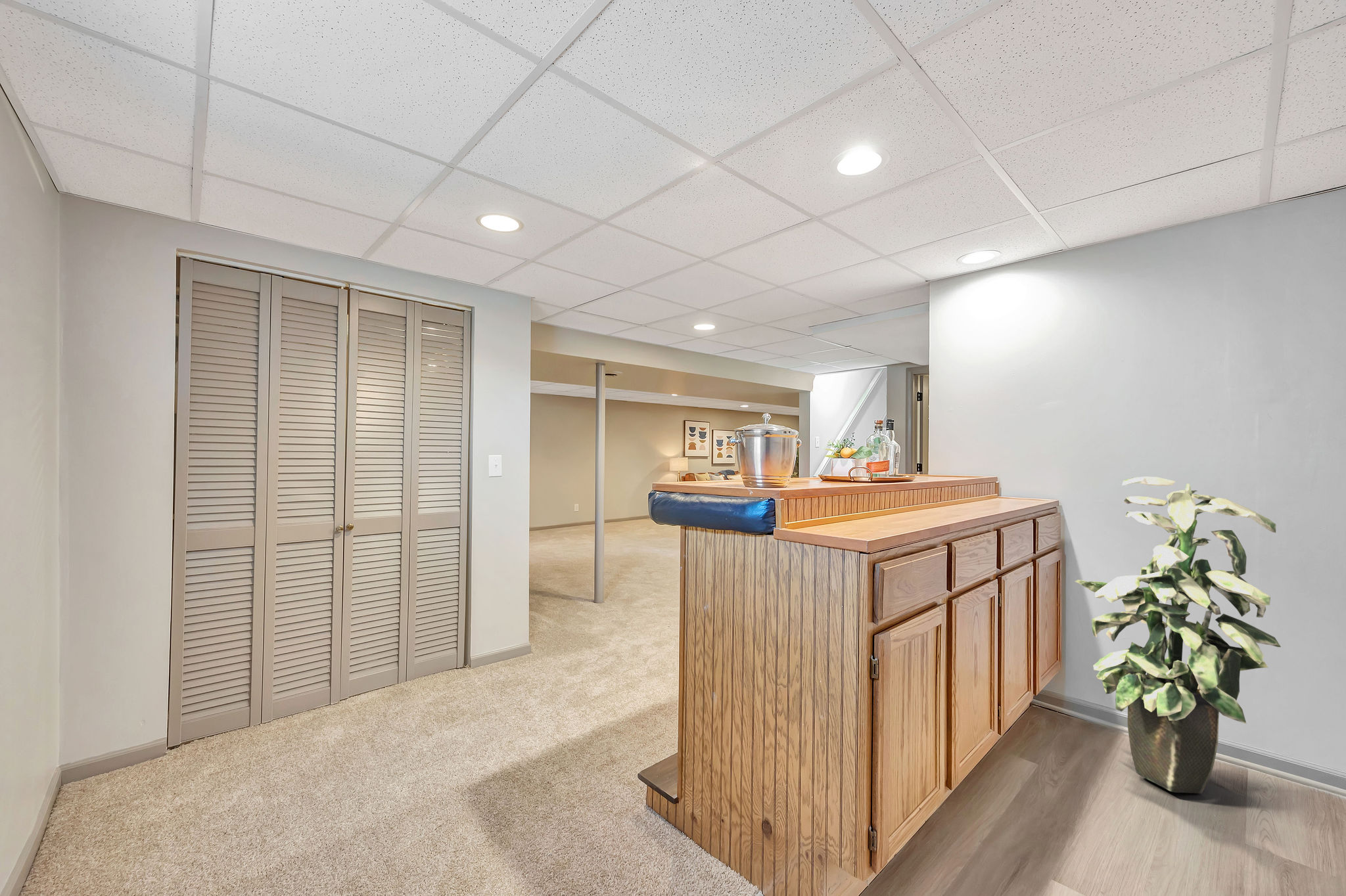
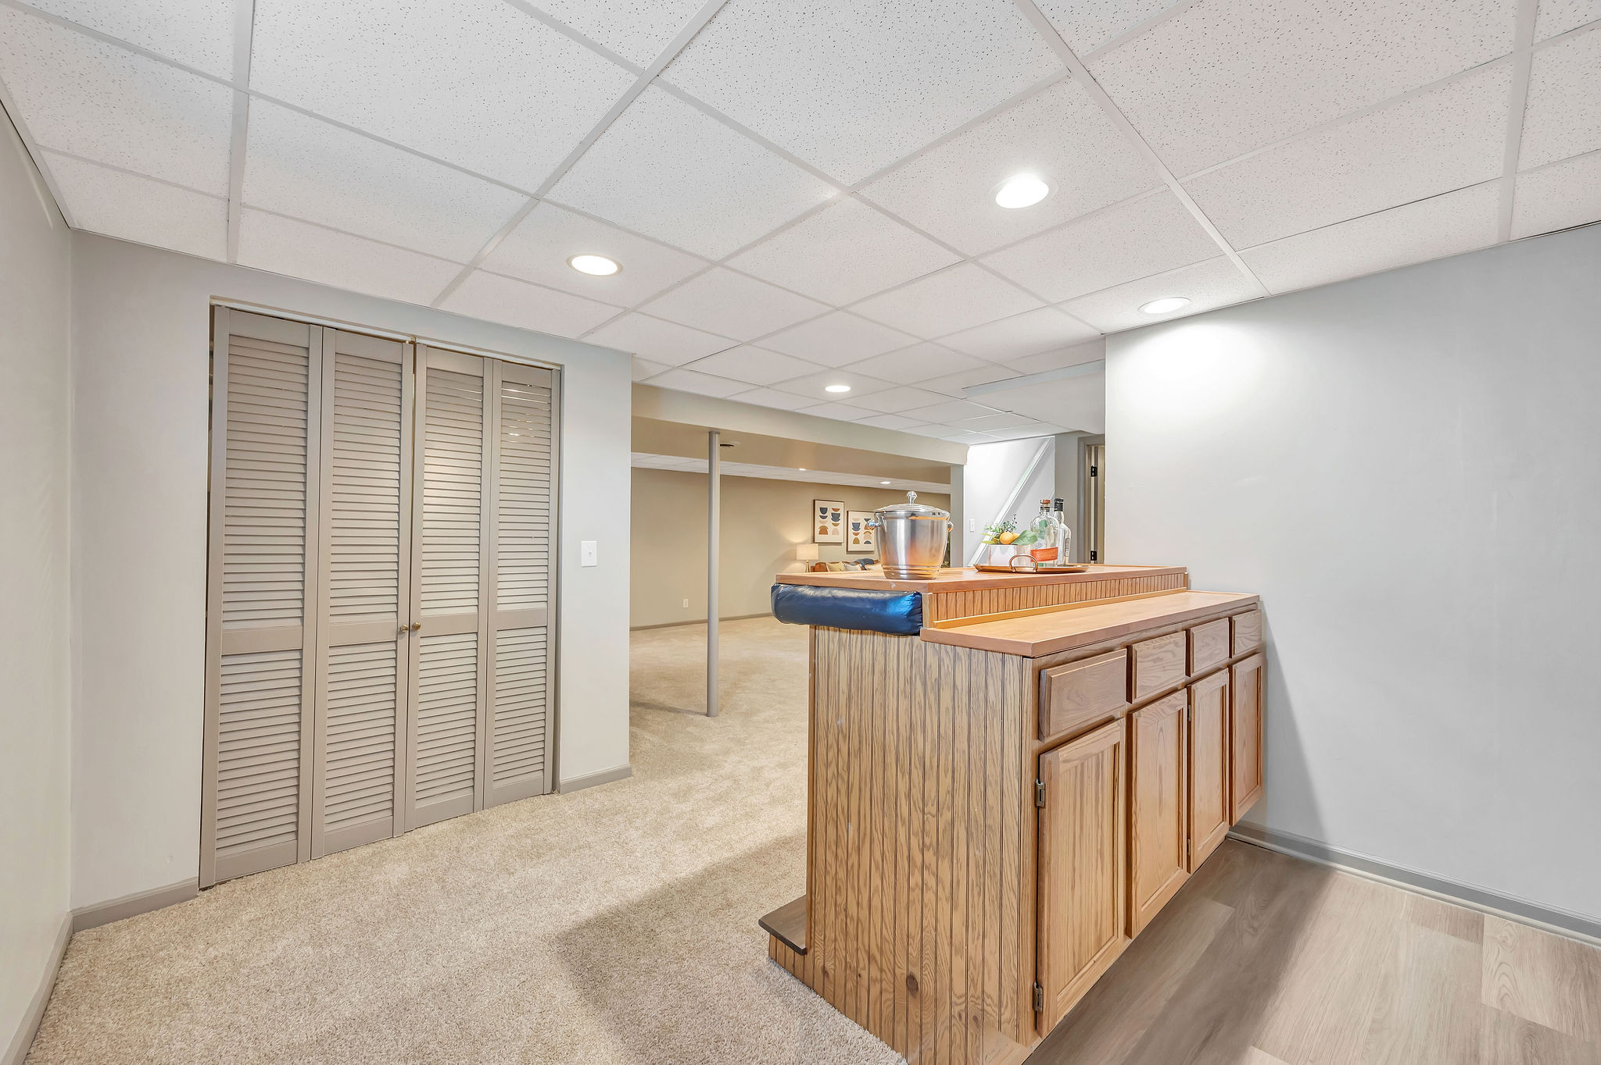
- indoor plant (1169, 626)
